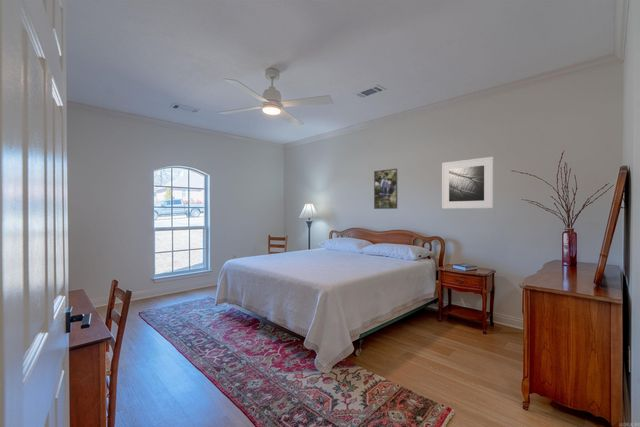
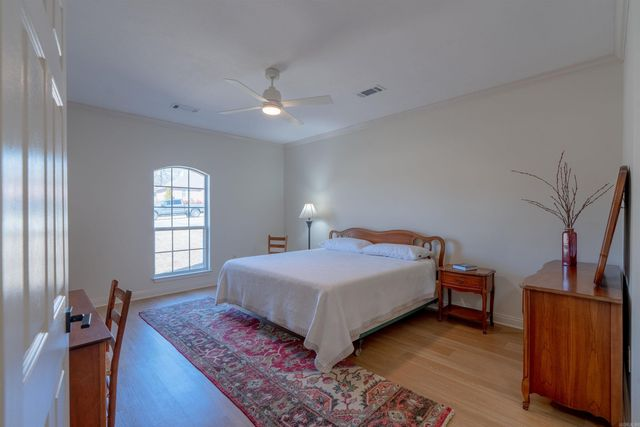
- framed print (385, 189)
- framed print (466, 184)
